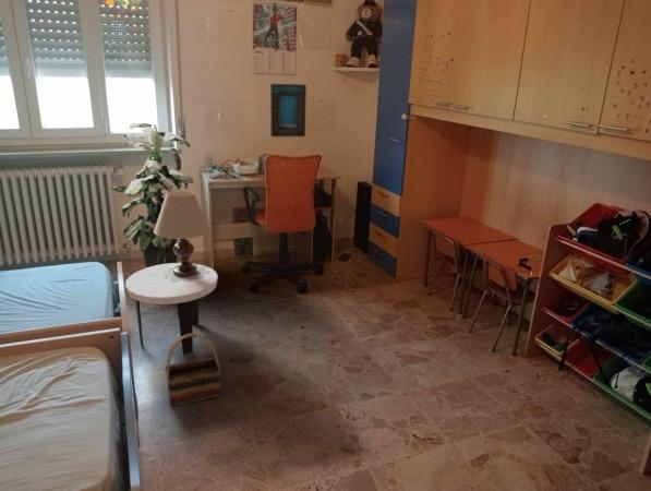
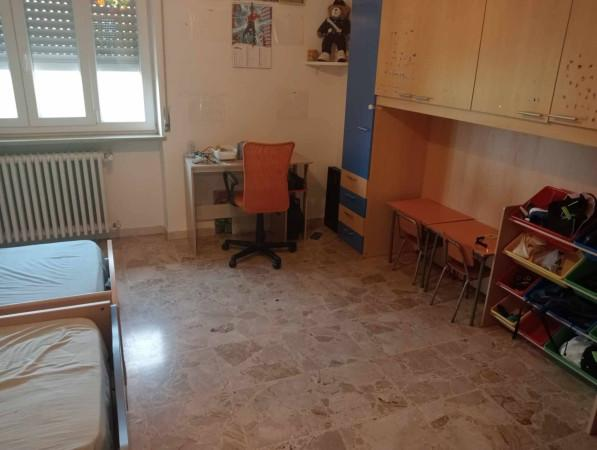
- side table (178, 309)
- basket (192, 364)
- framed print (288, 110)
- table lamp (182, 233)
- indoor plant (154, 202)
